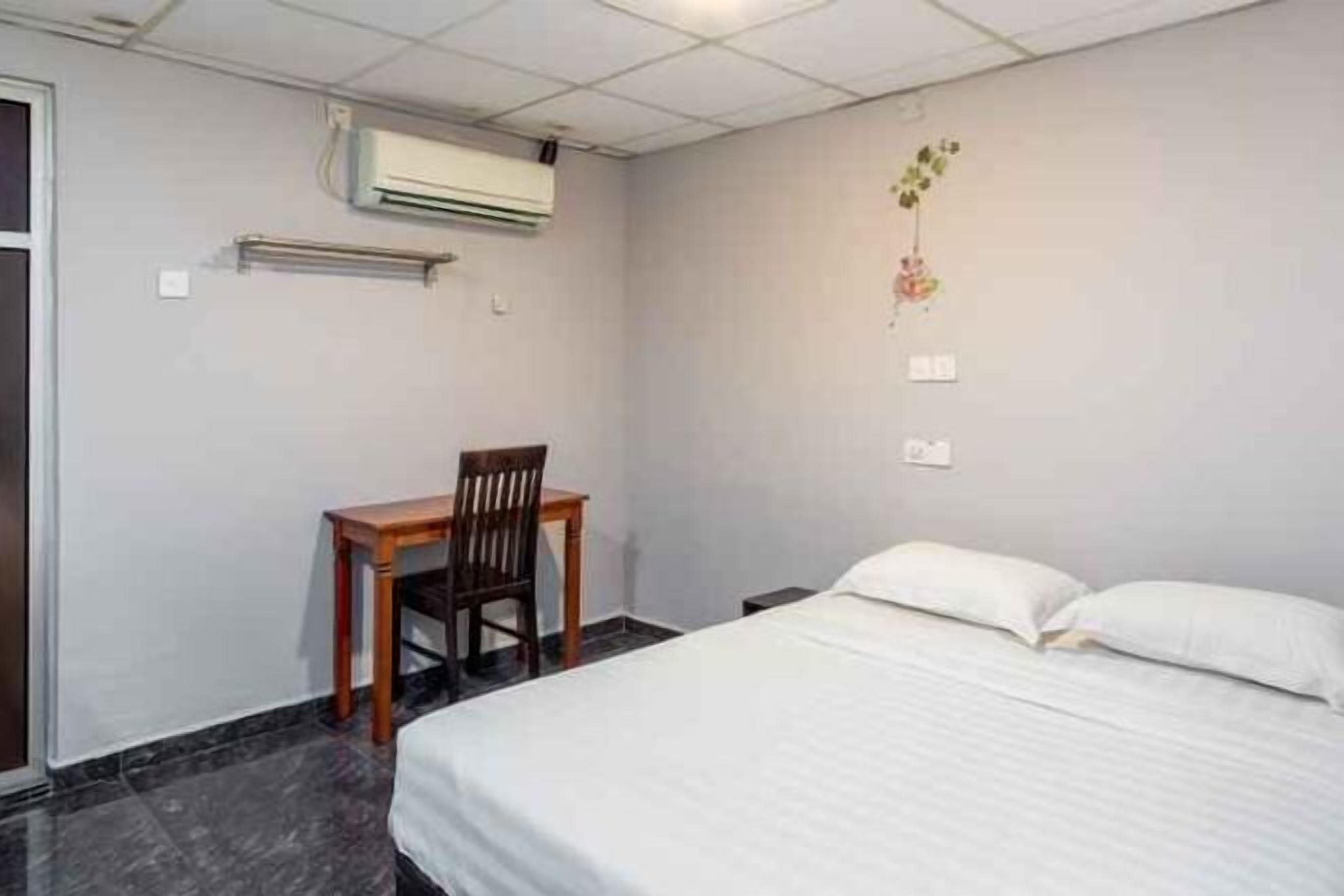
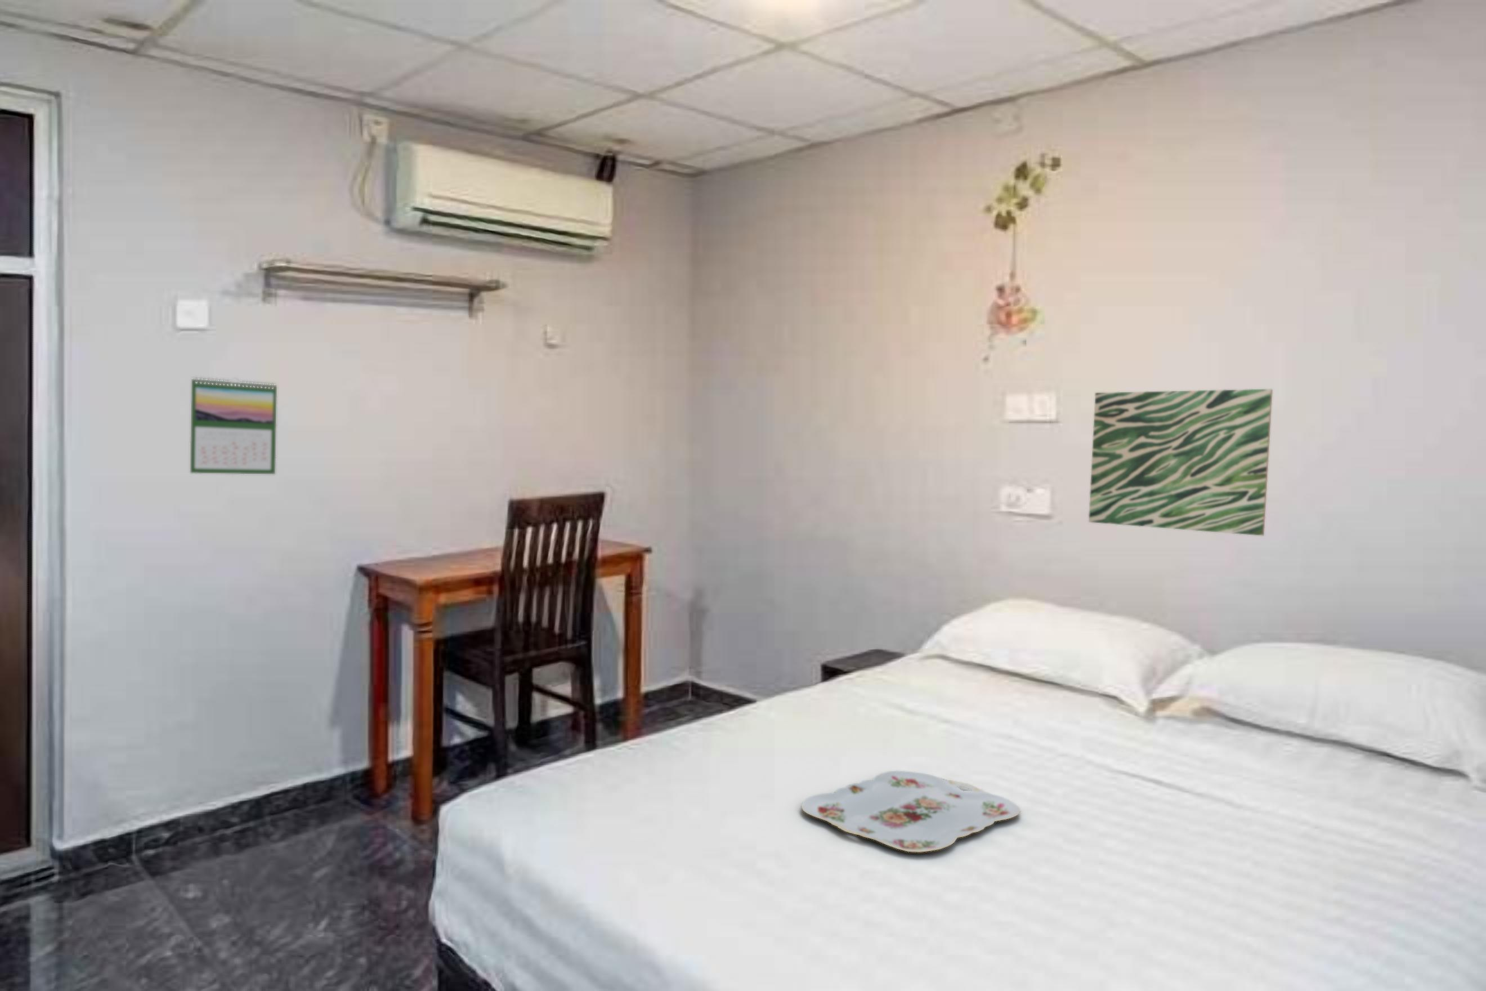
+ calendar (234, 426)
+ serving tray (911, 810)
+ wall art (1174, 459)
